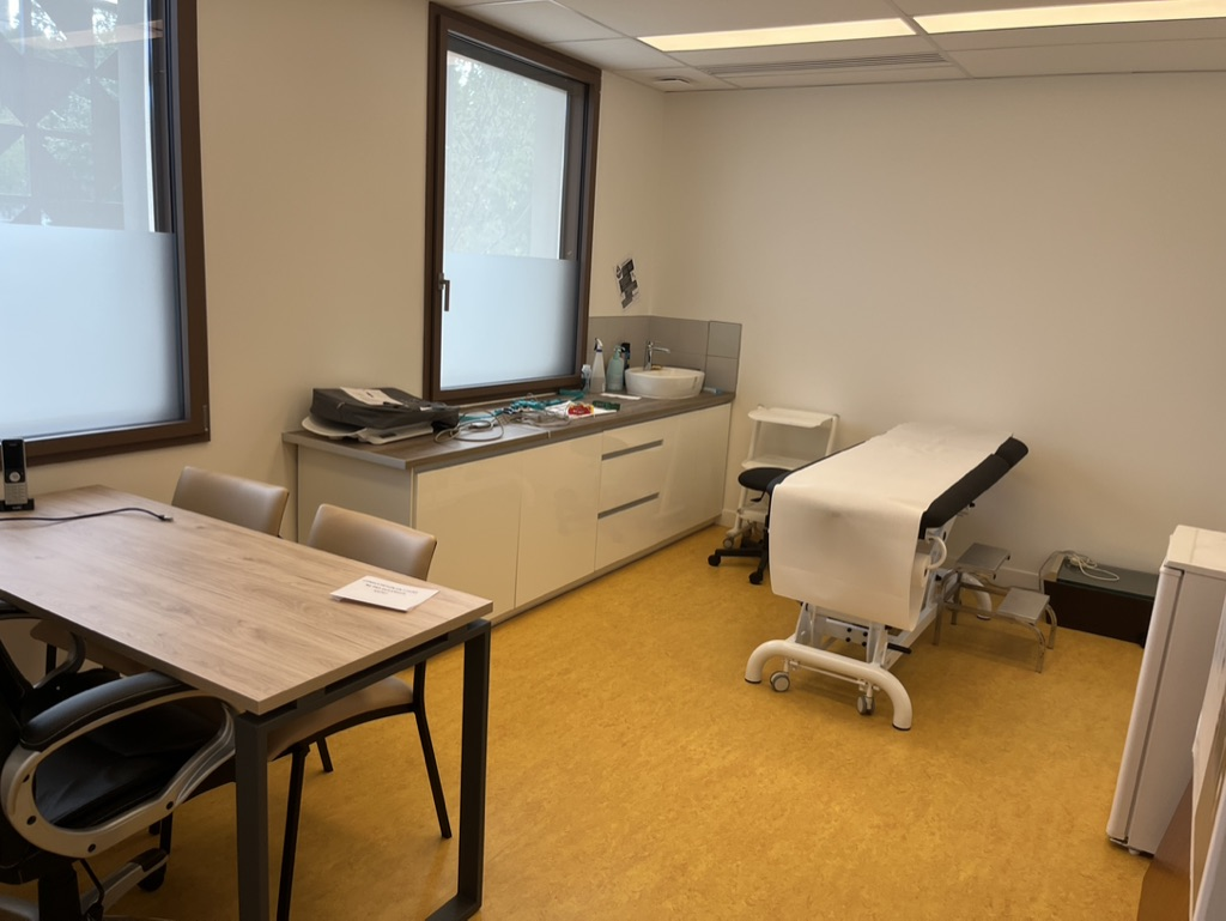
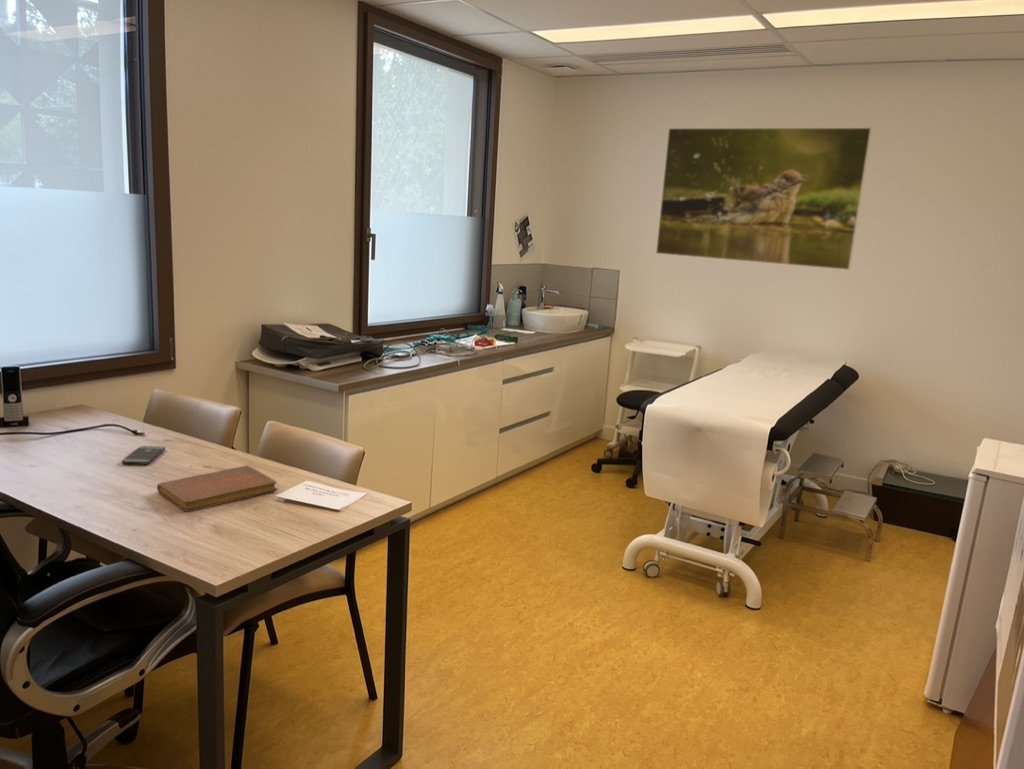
+ notebook (218, 486)
+ smartphone (144, 454)
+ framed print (755, 195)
